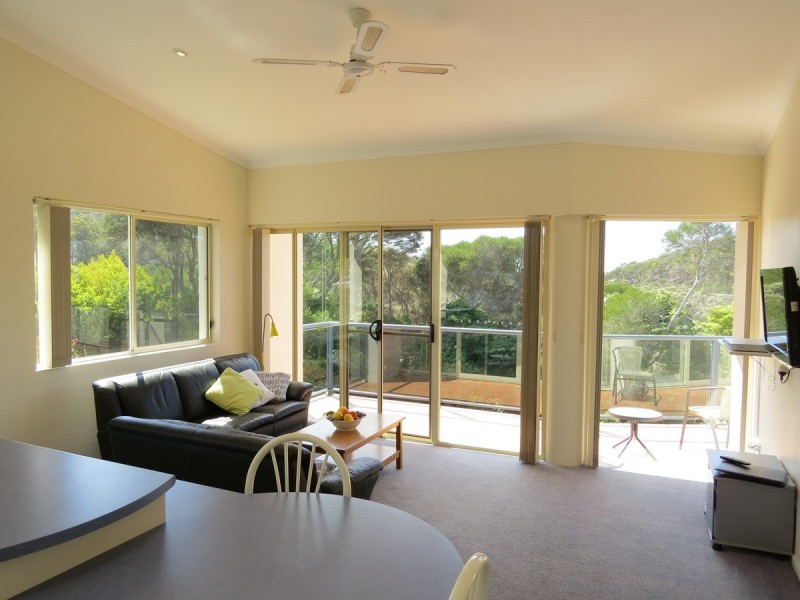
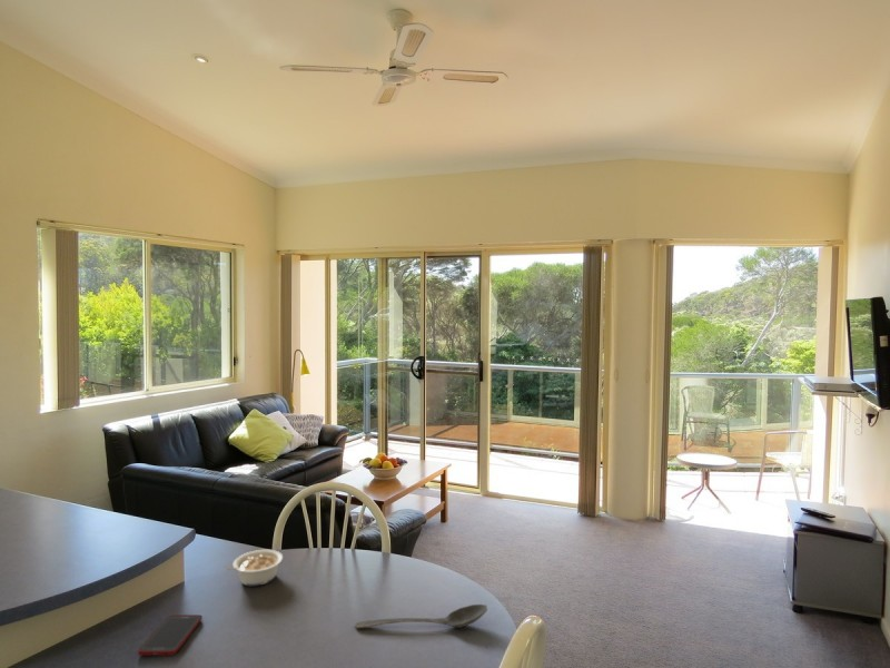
+ cell phone (171, 633)
+ legume (257, 568)
+ stirrer (421, 618)
